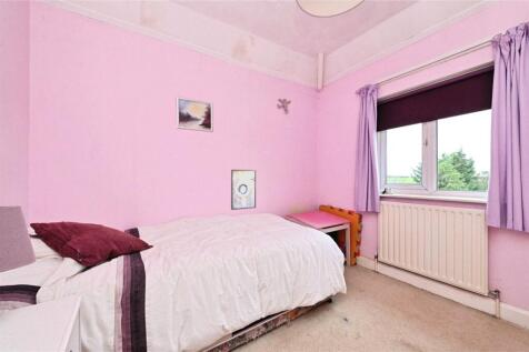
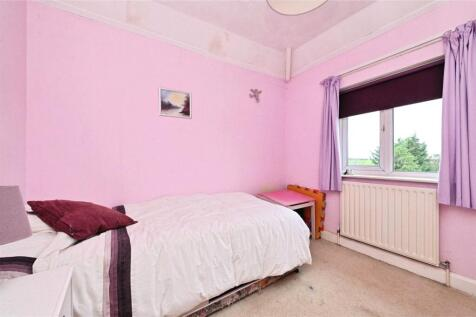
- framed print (243, 189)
